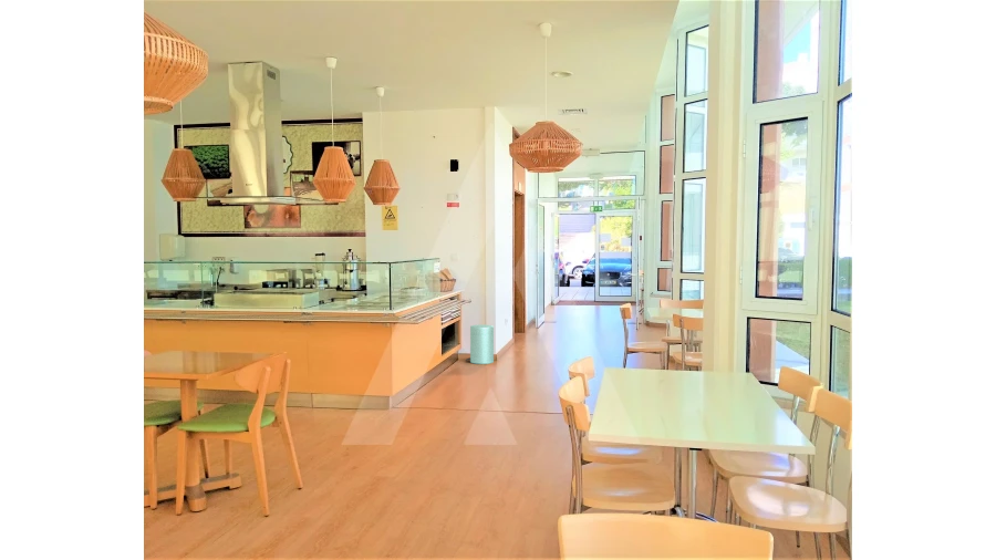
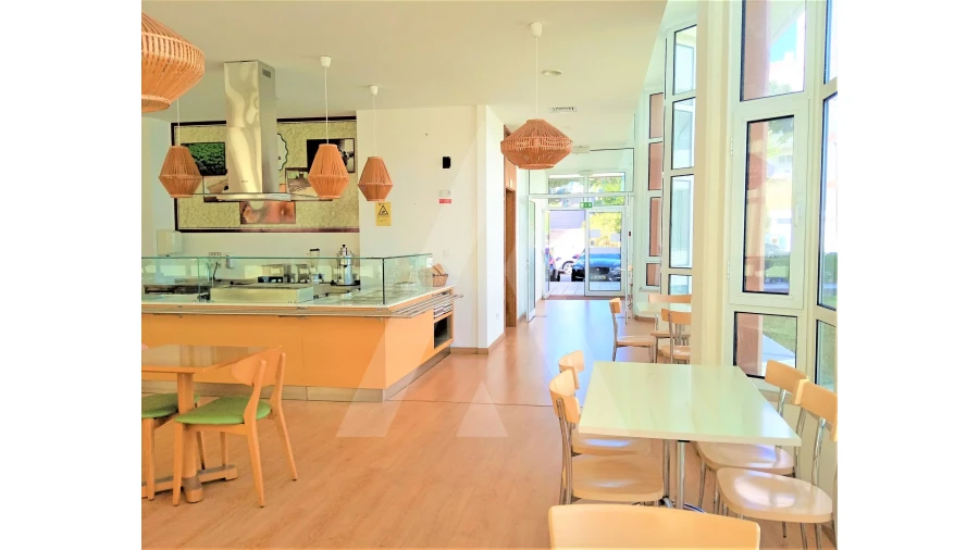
- trash can (479, 343)
